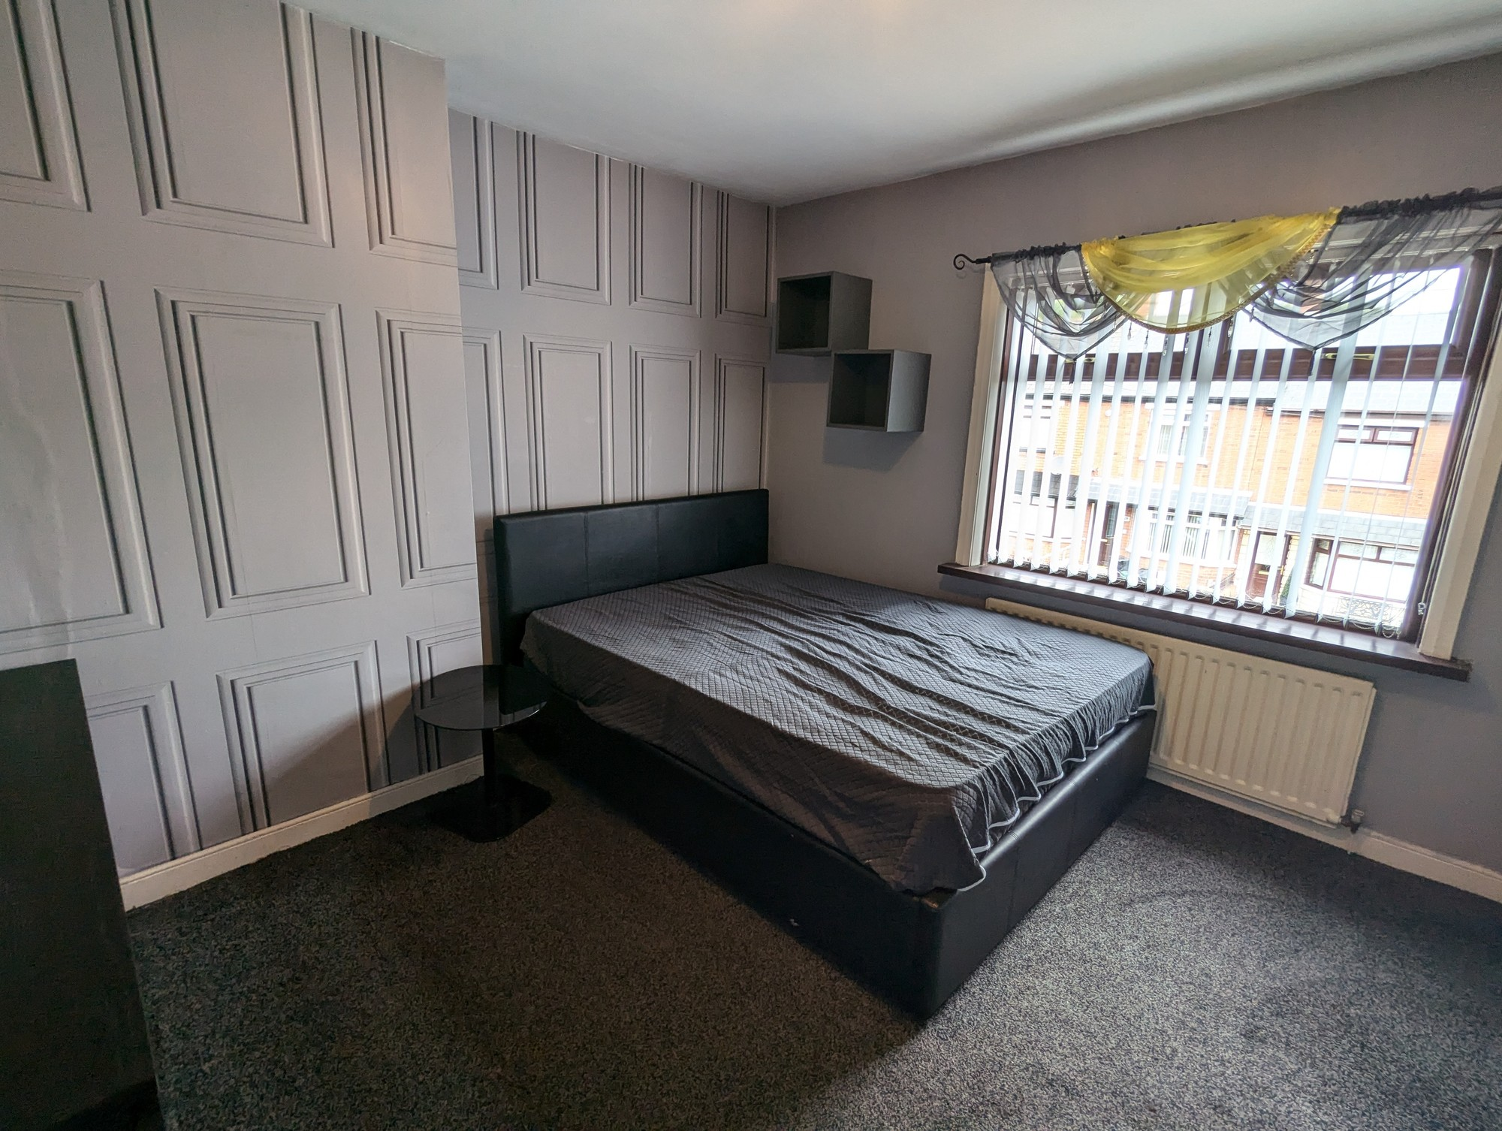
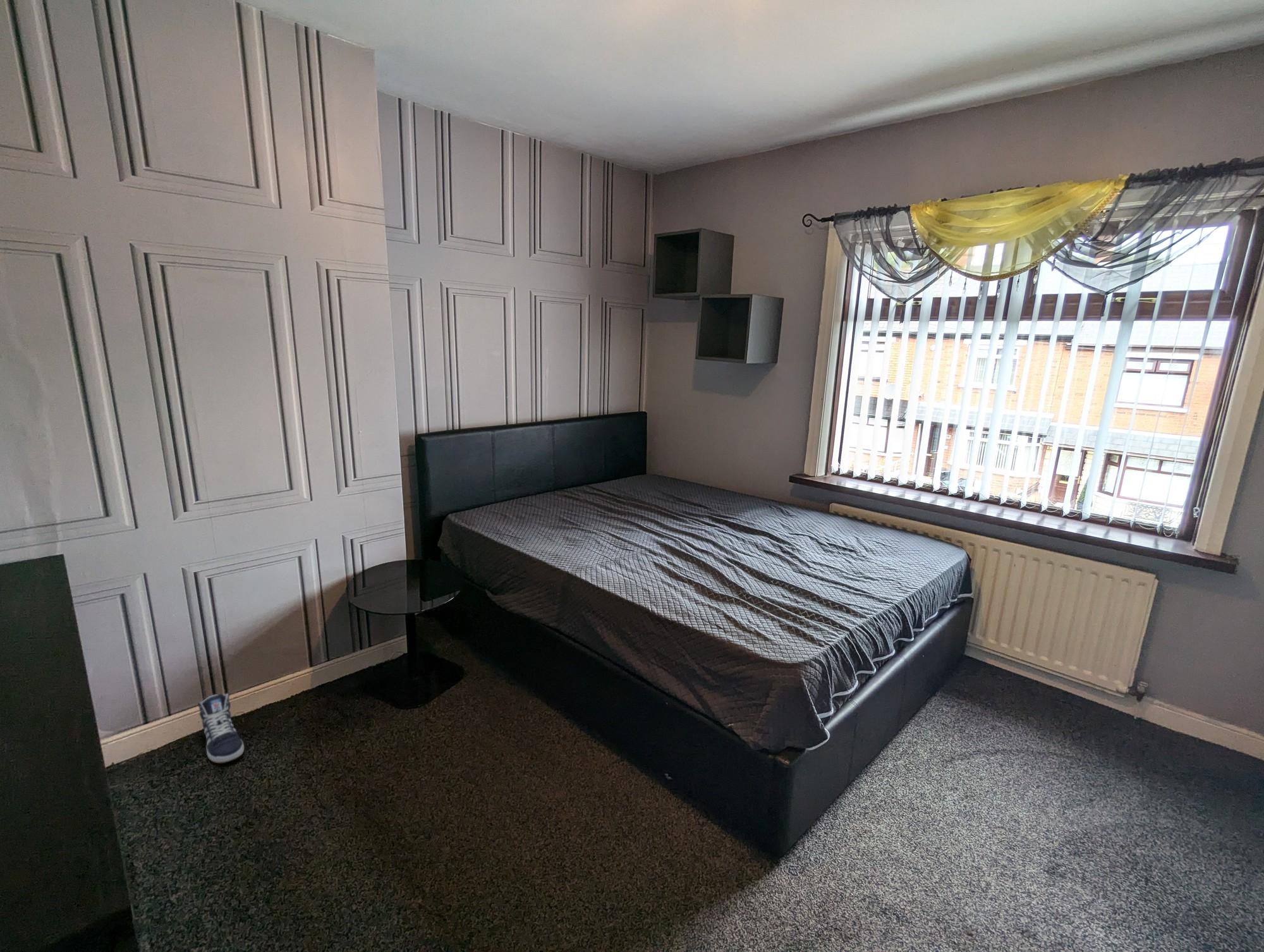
+ sneaker (220, 724)
